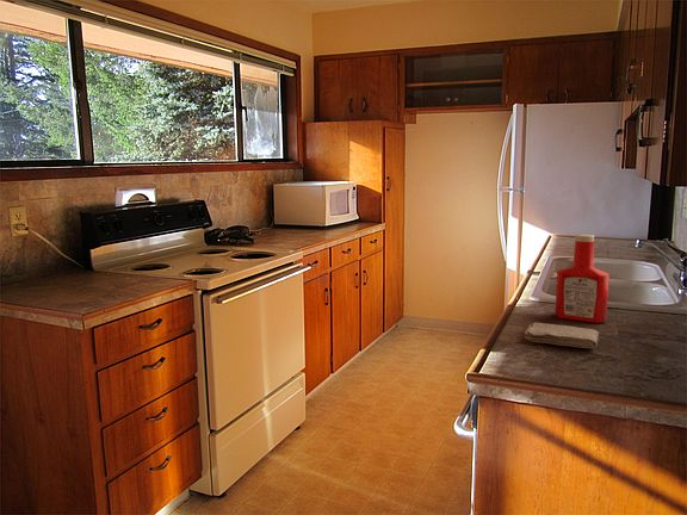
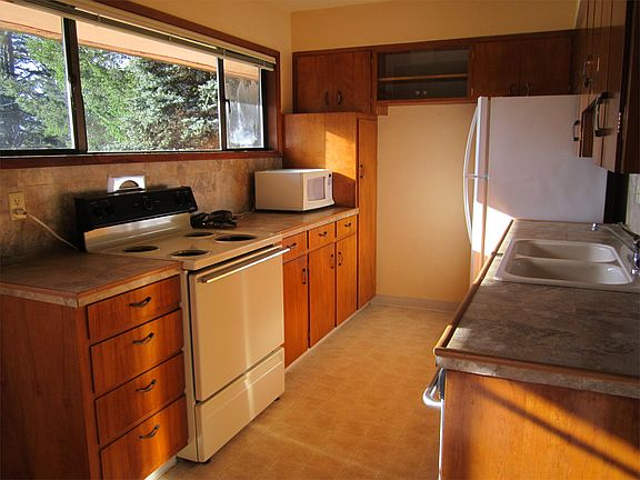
- washcloth (561, 334)
- soap bottle (582, 277)
